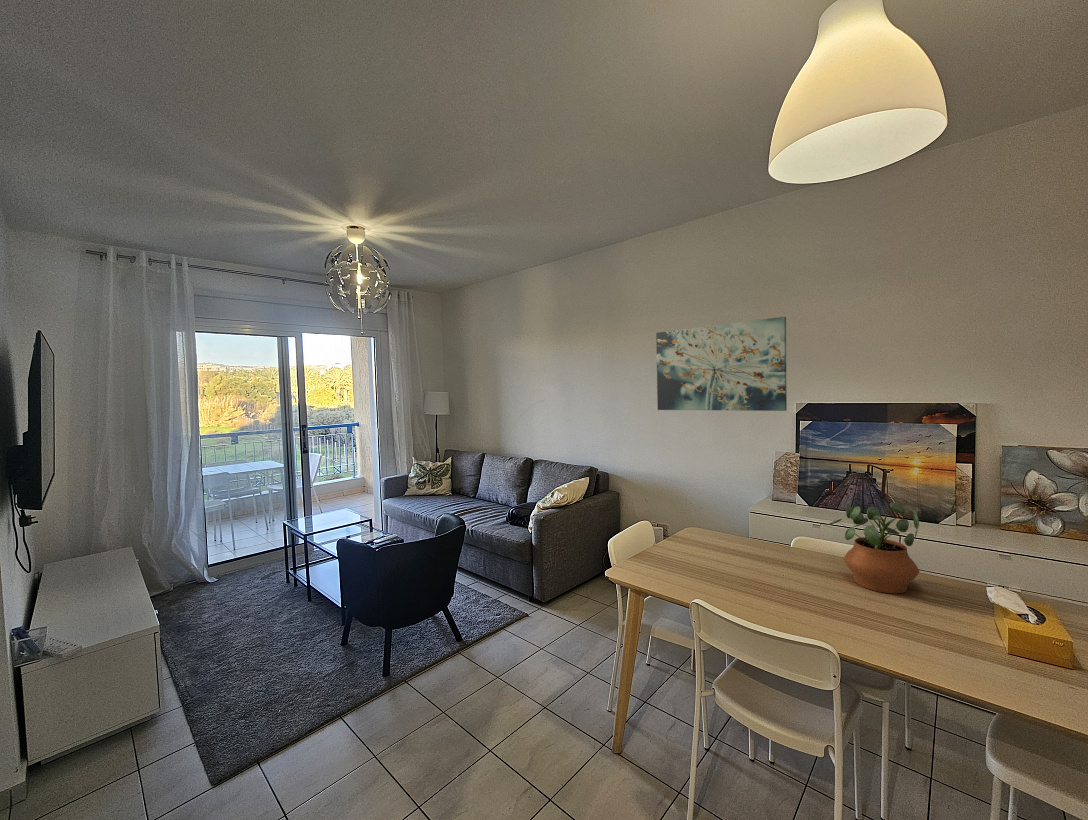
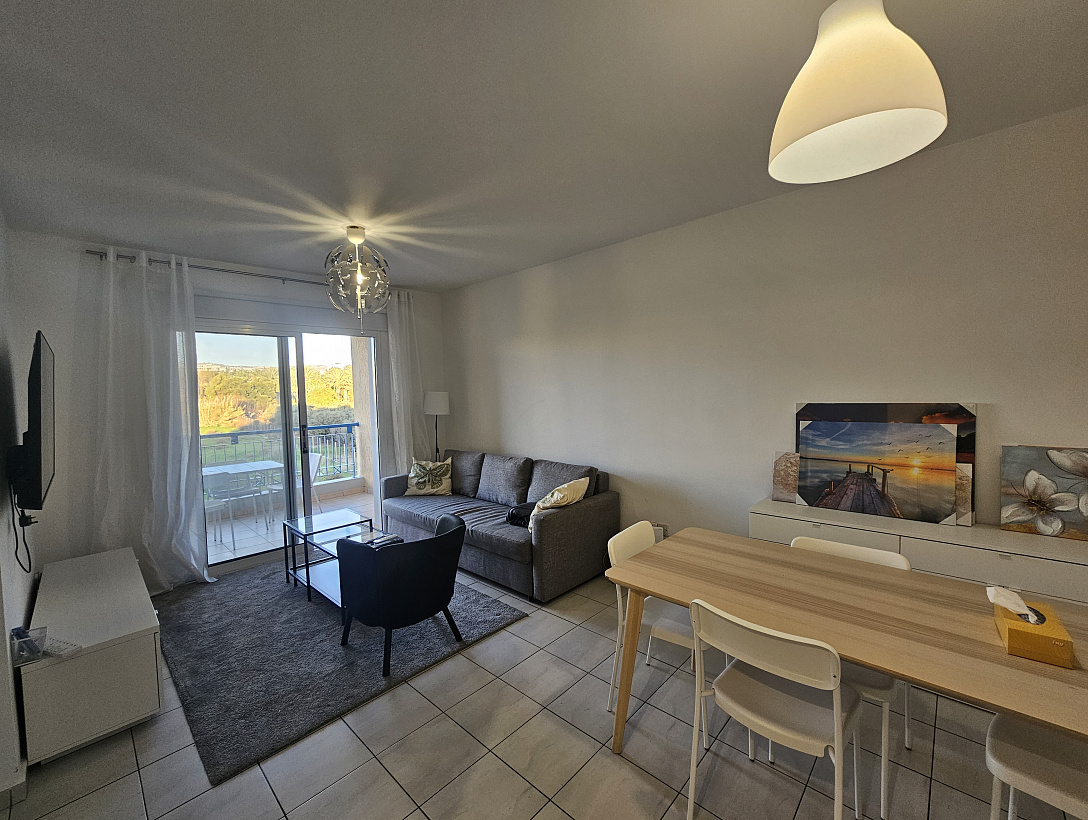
- potted plant (870, 542)
- wall art (715, 368)
